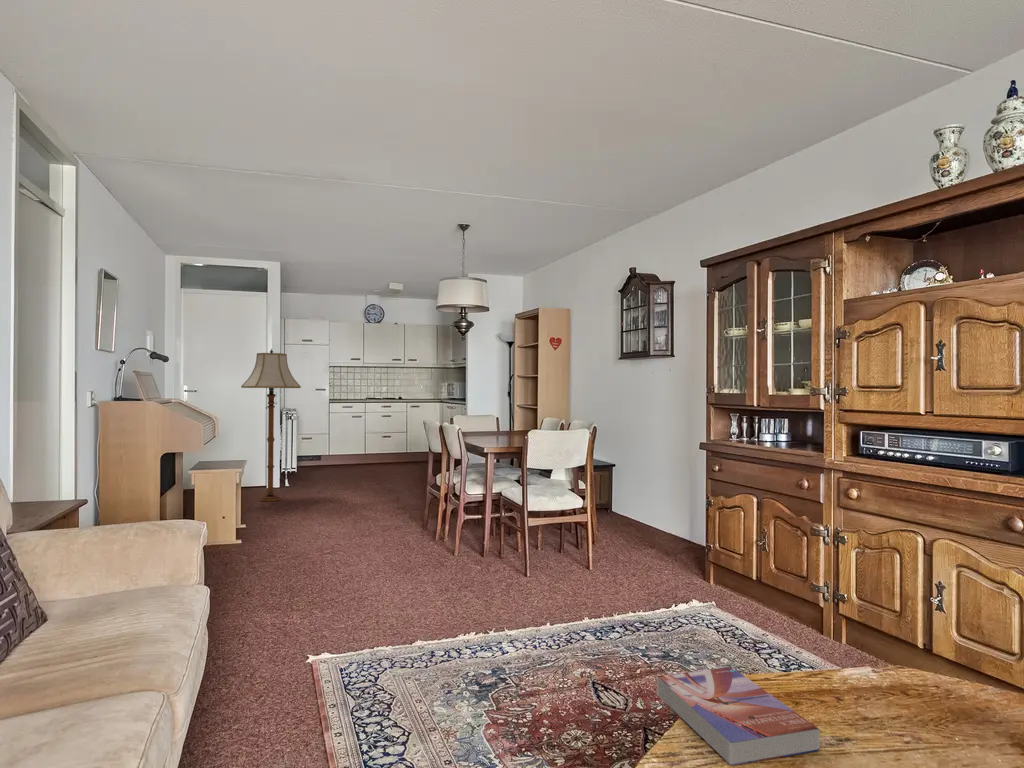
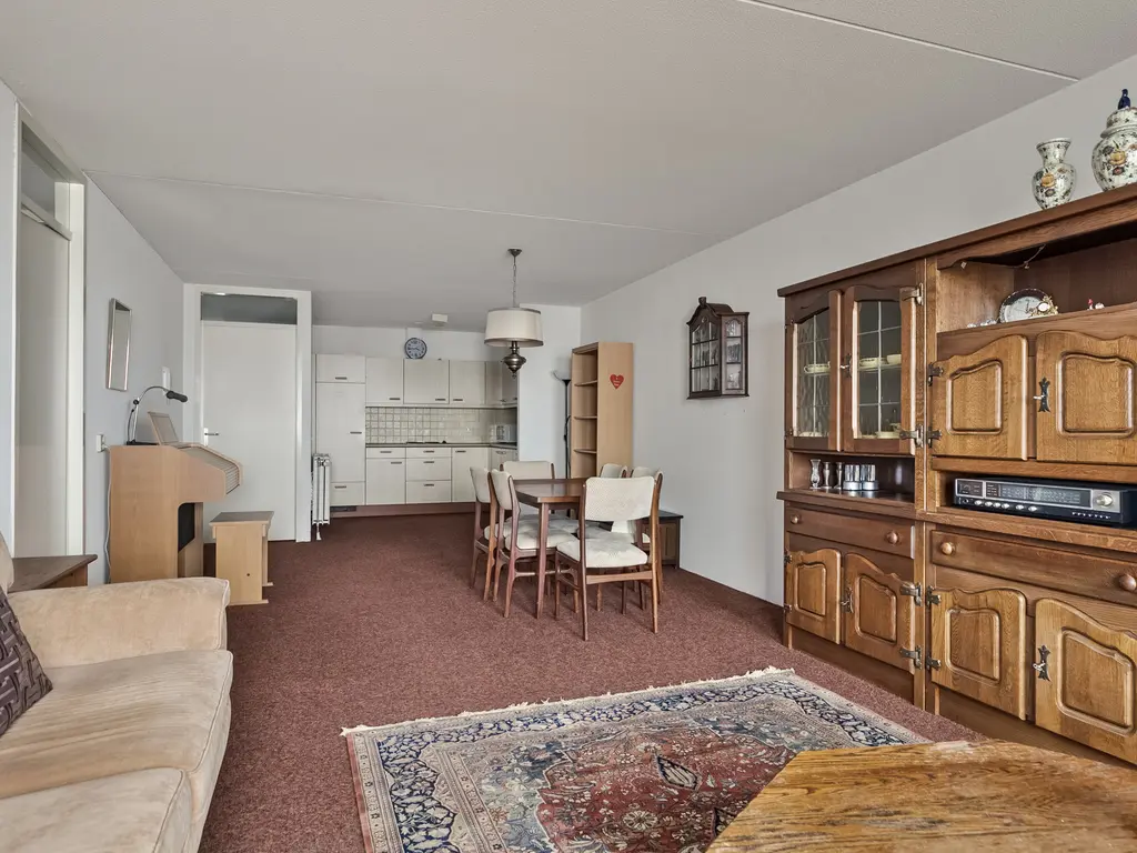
- floor lamp (271, 424)
- textbook (731, 710)
